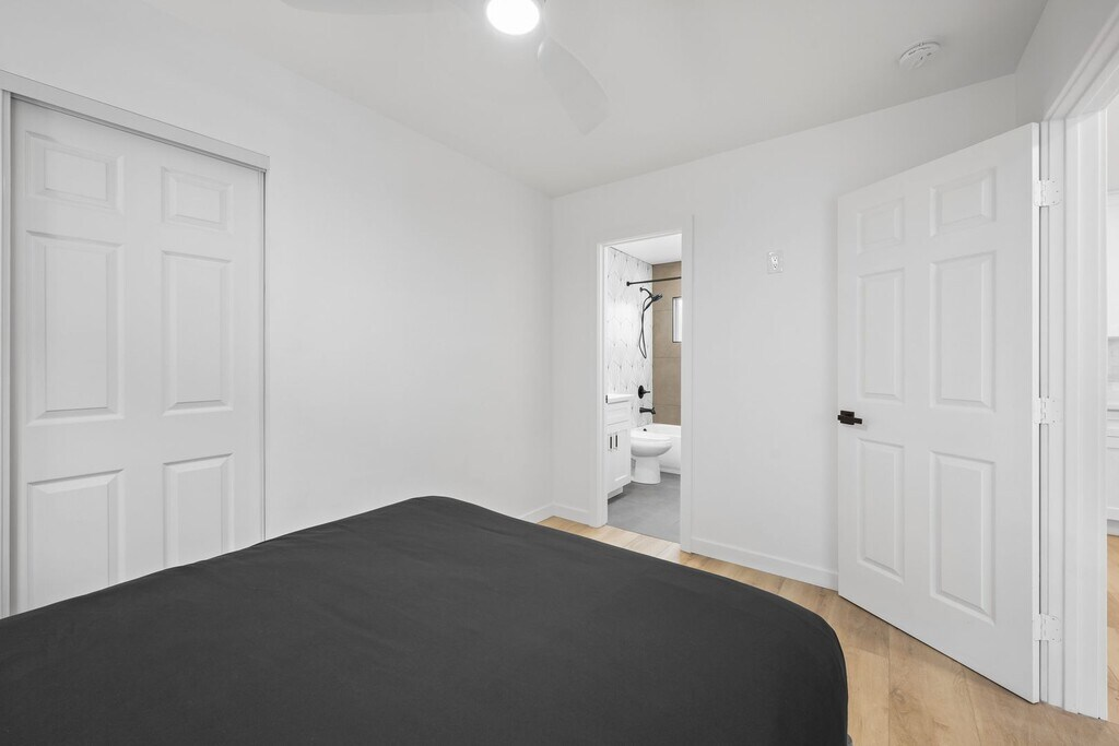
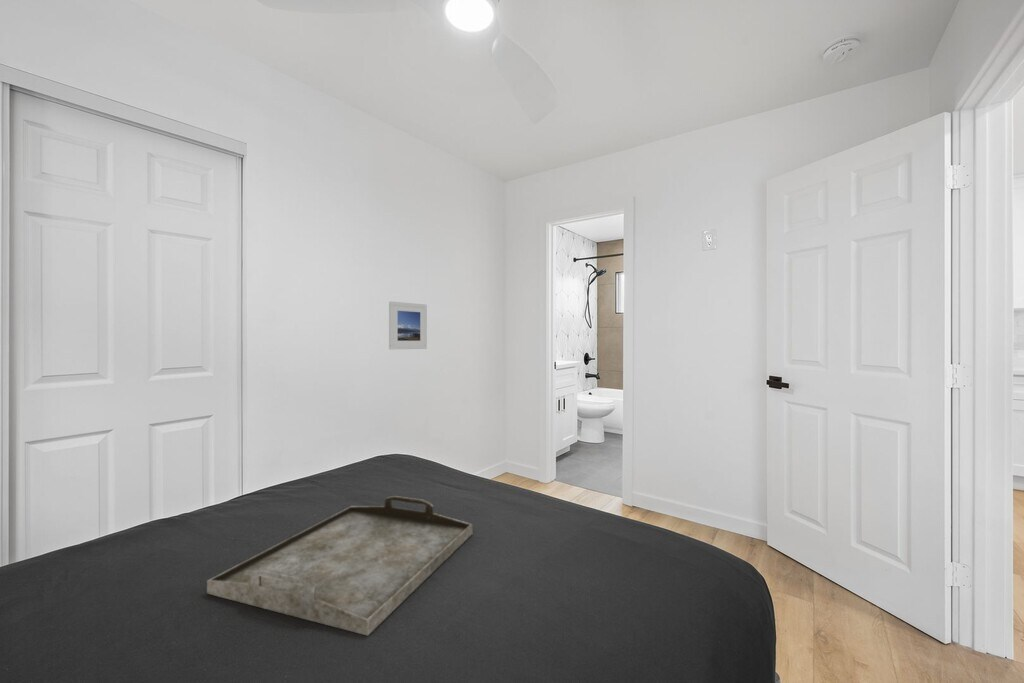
+ serving tray (357, 544)
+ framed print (408, 326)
